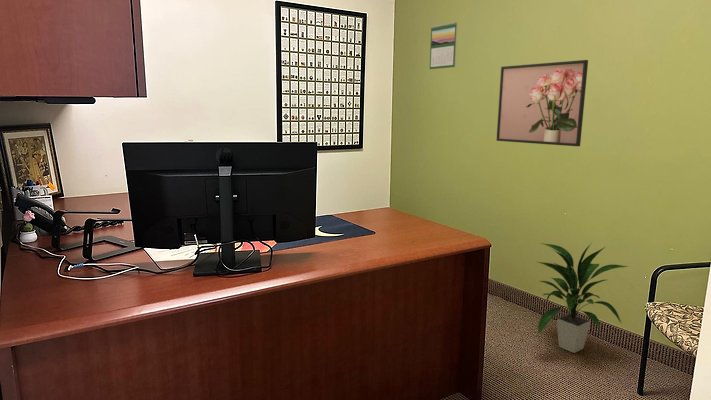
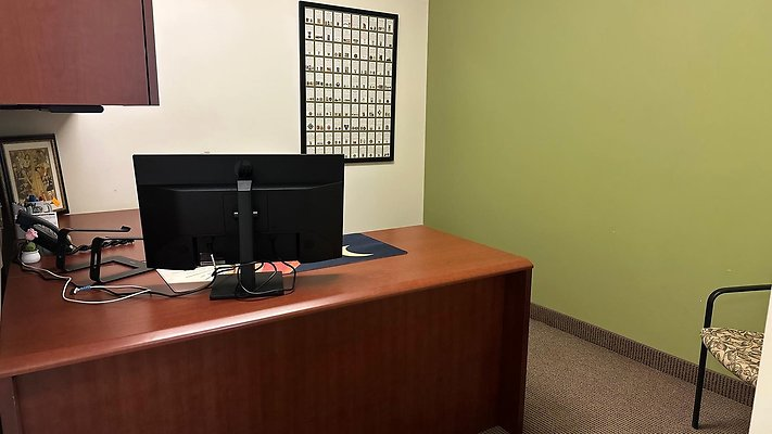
- calendar (442, 46)
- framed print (538, 104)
- indoor plant (571, 294)
